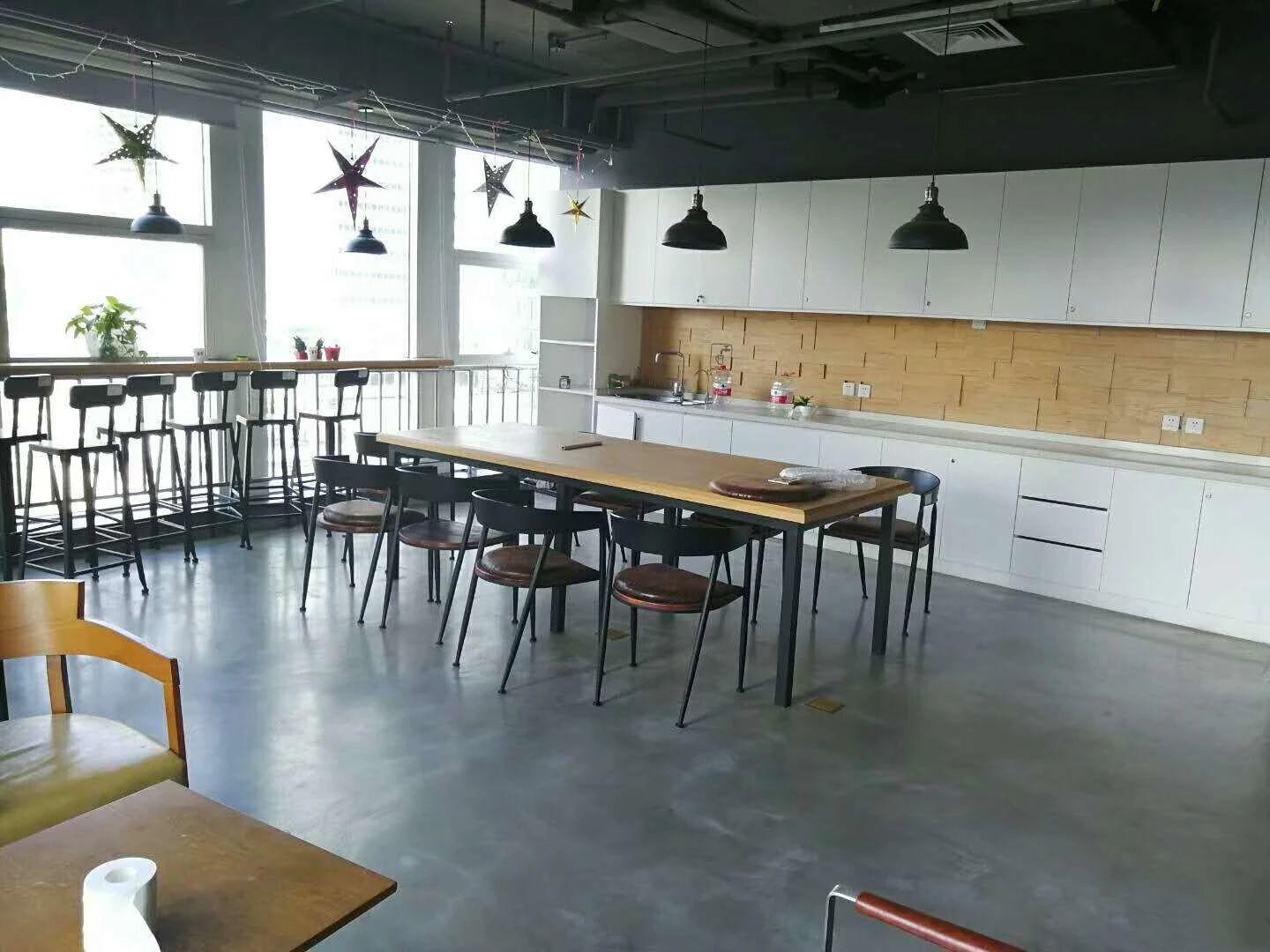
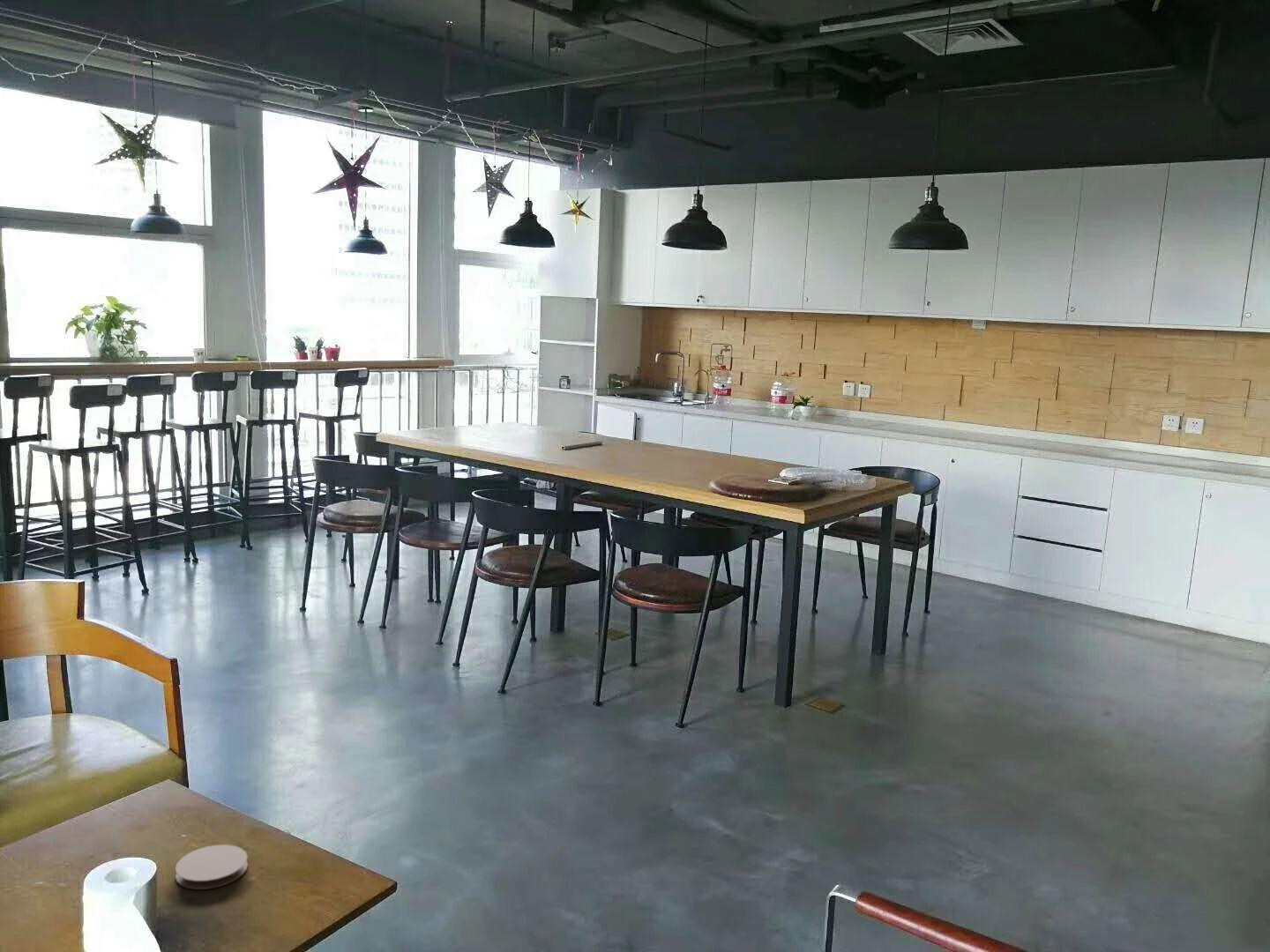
+ coaster (212, 866)
